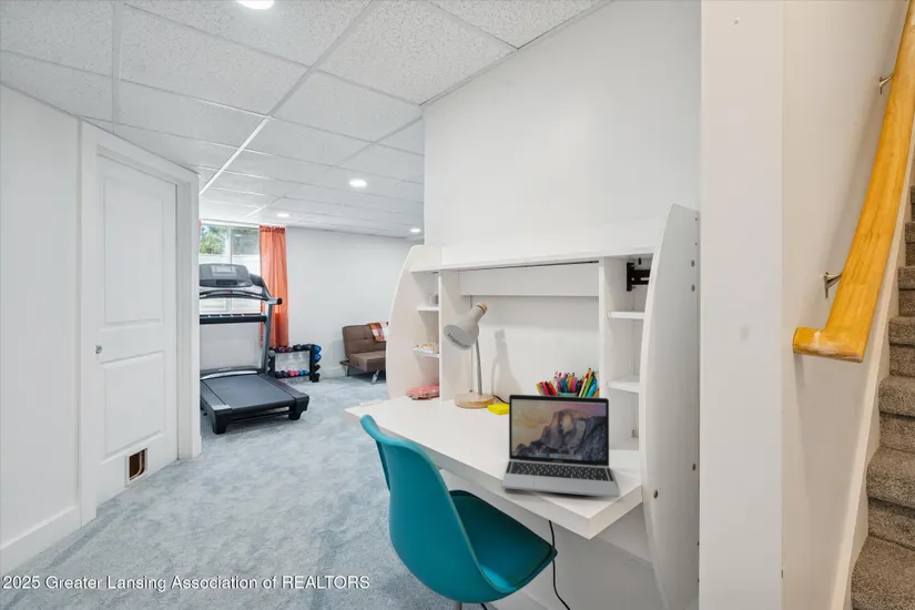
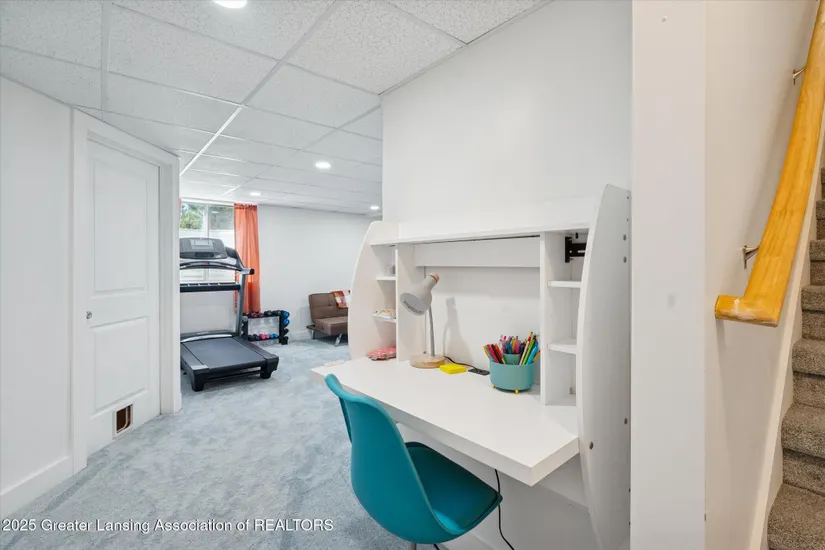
- laptop (558, 440)
